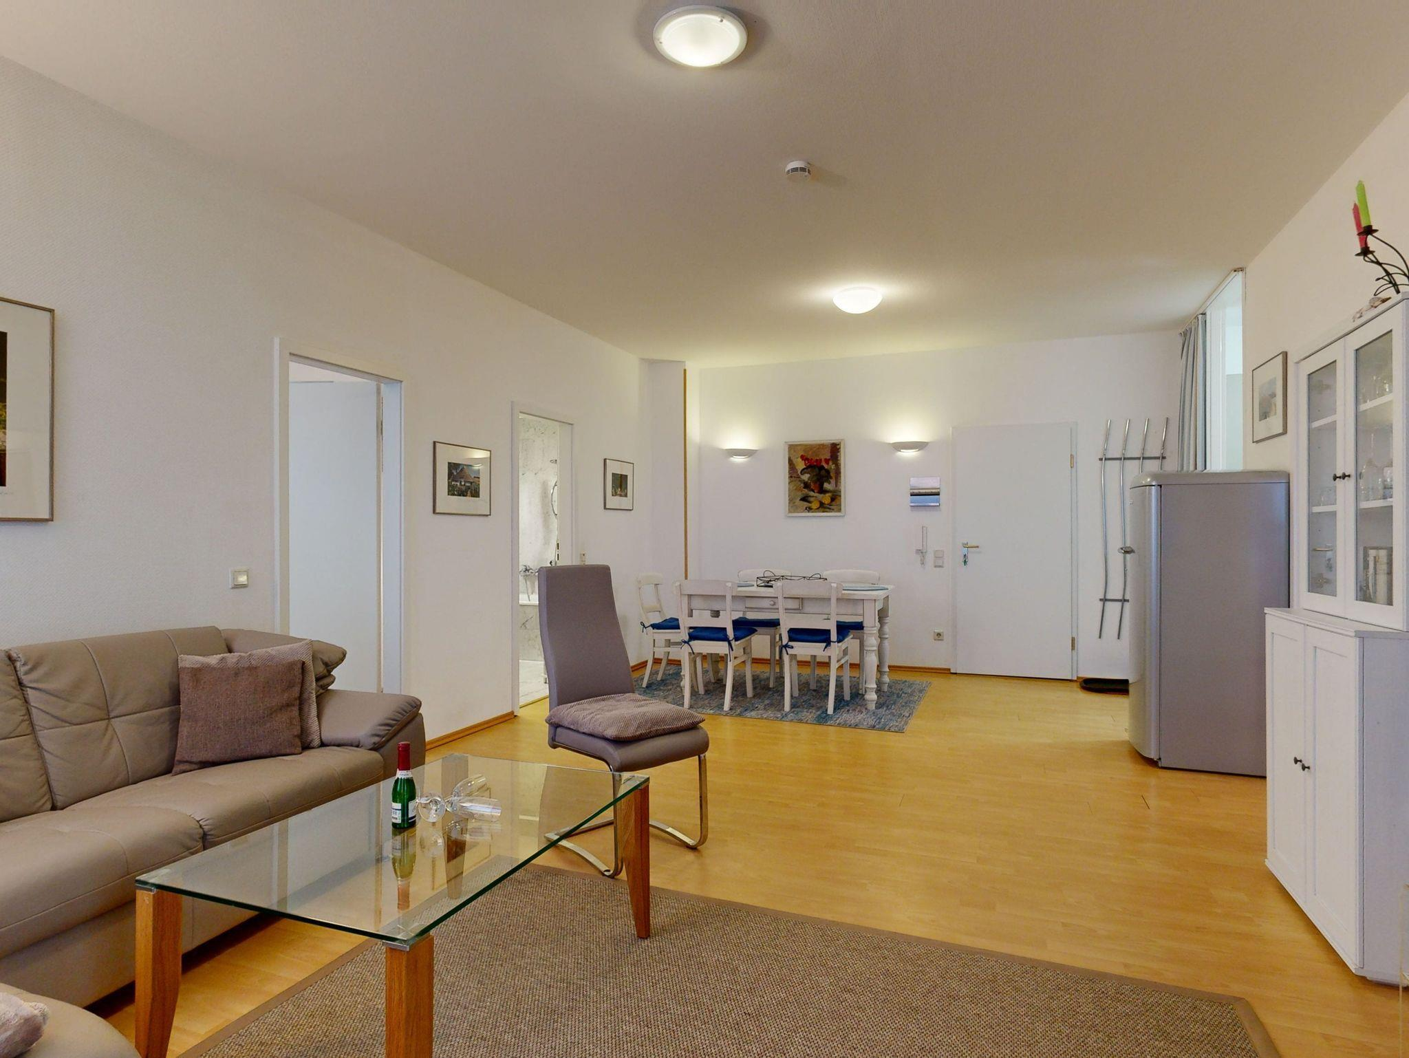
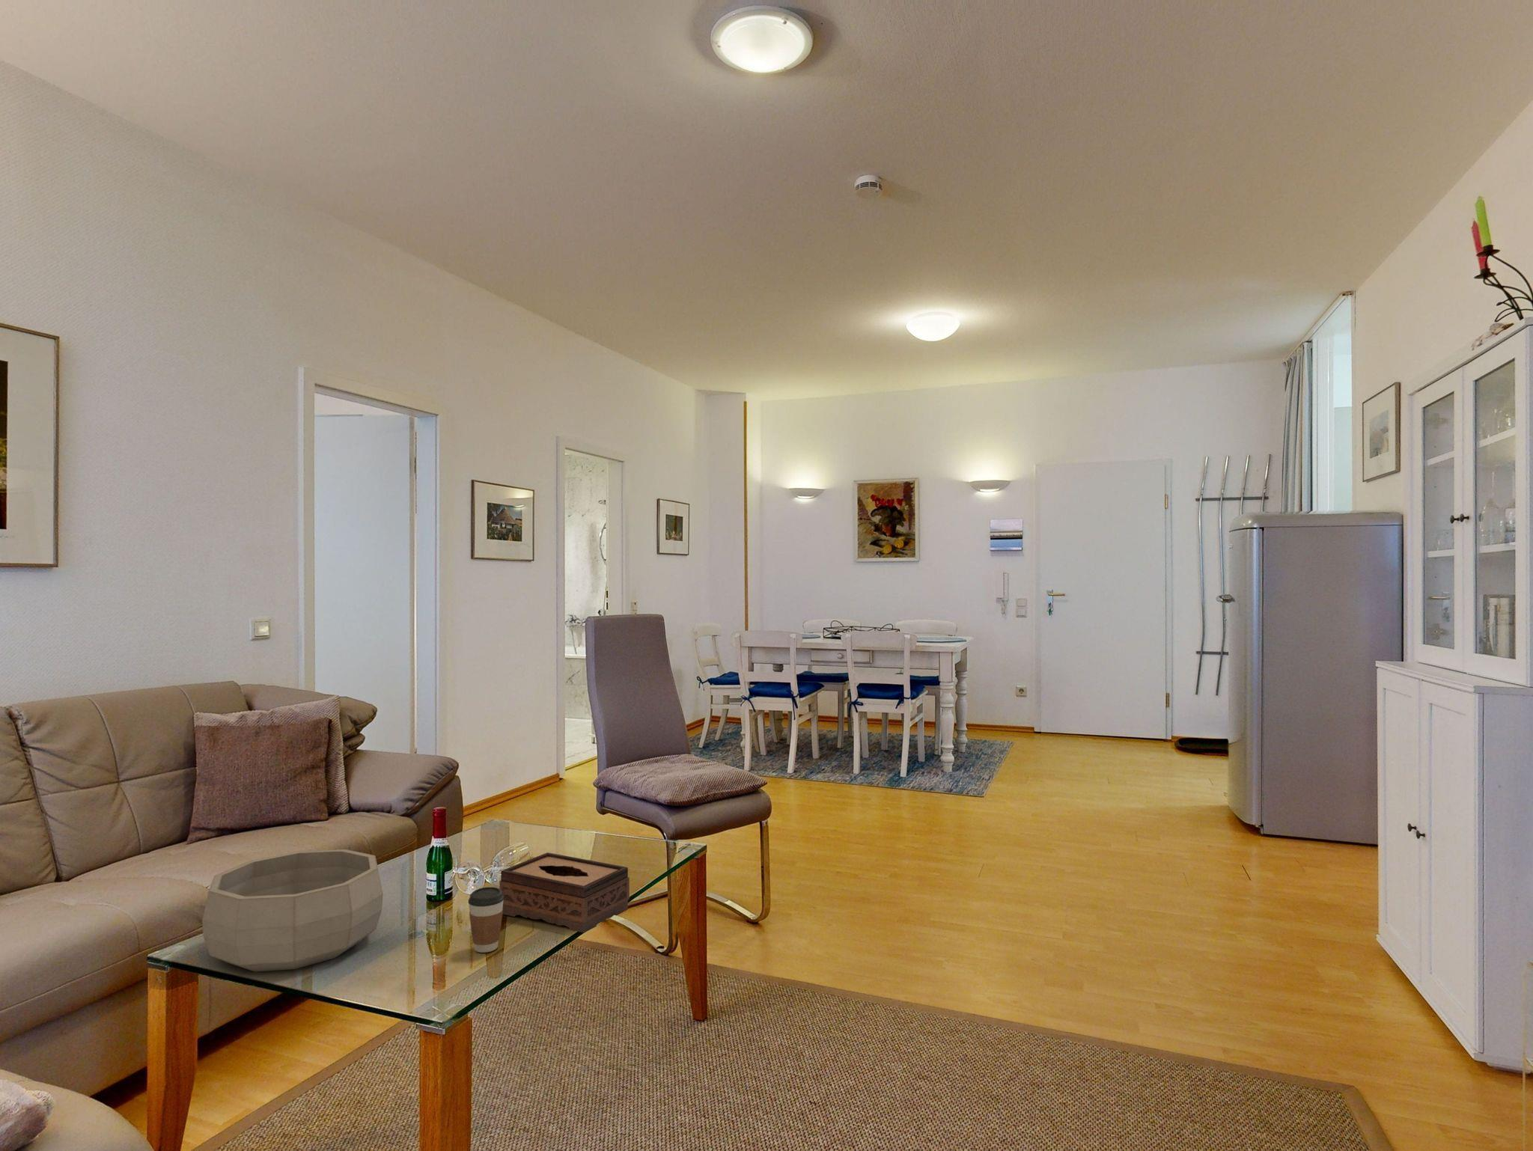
+ tissue box (565, 890)
+ decorative bowl (296, 909)
+ coffee cup (486, 920)
